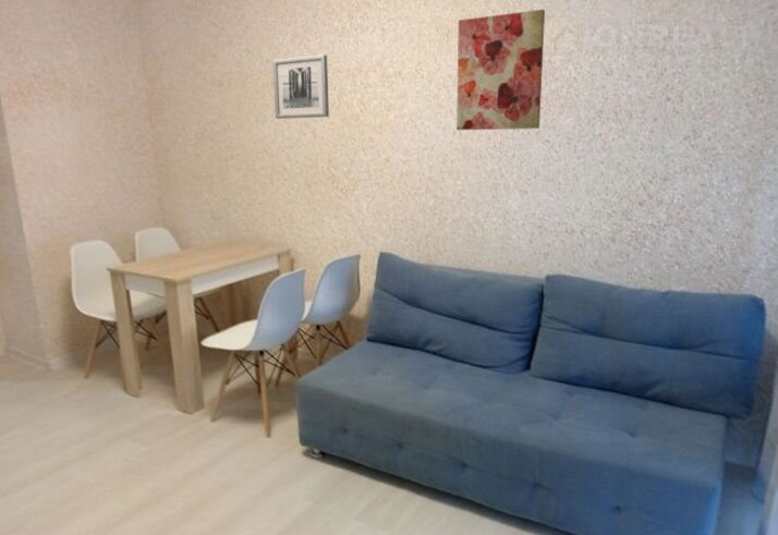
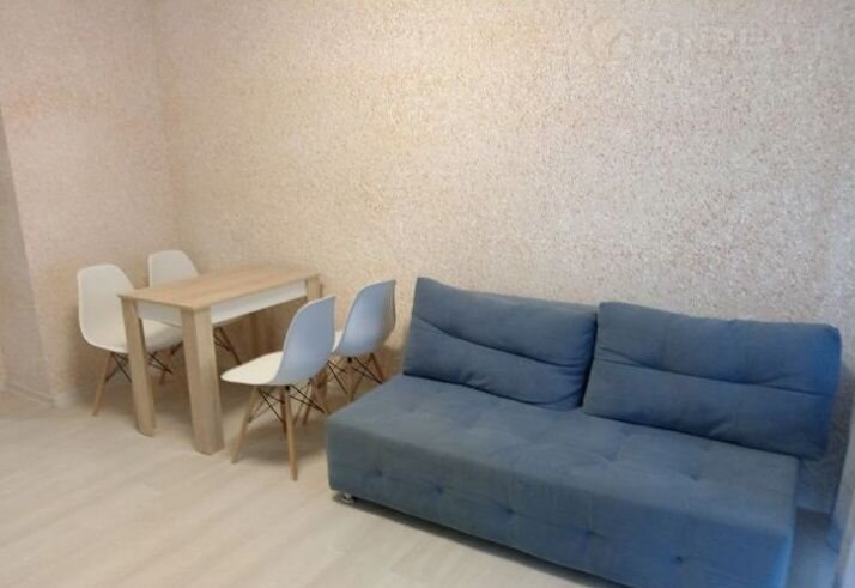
- wall art (498, 73)
- wall art (300, 87)
